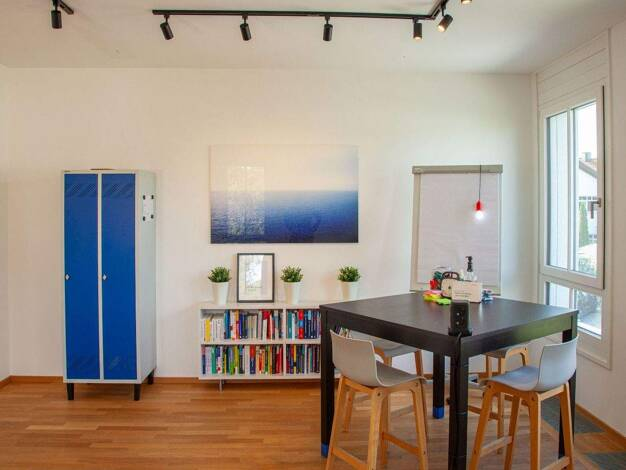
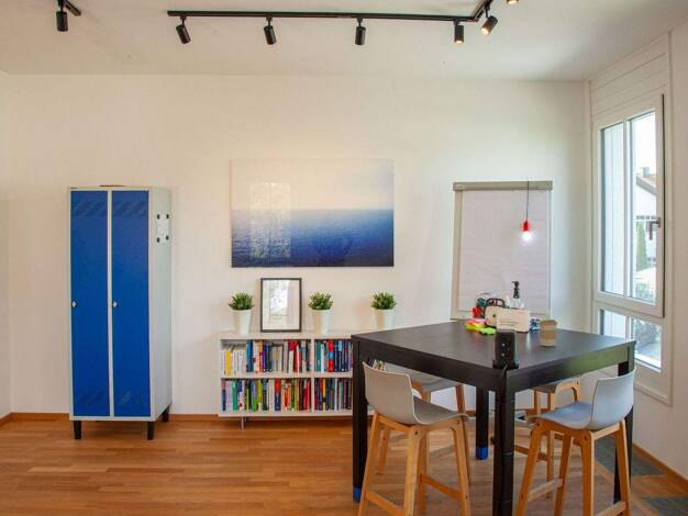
+ coffee cup (547, 332)
